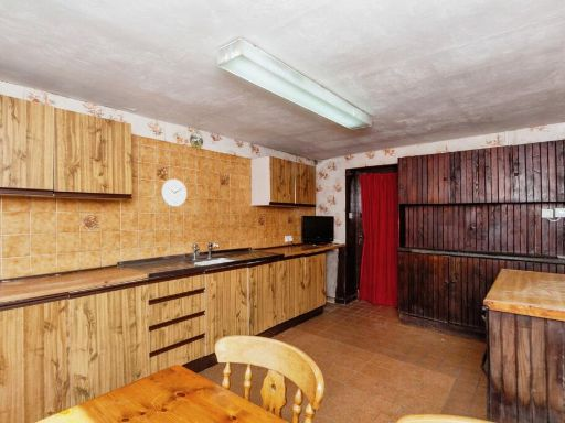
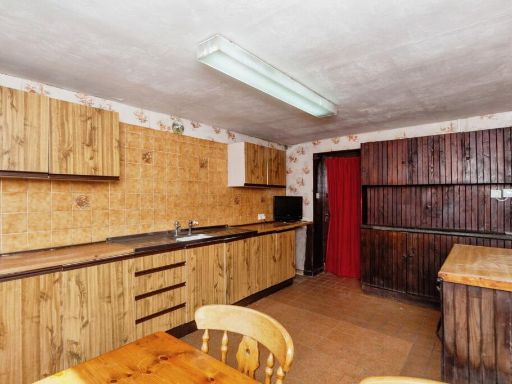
- wall clock (174, 193)
